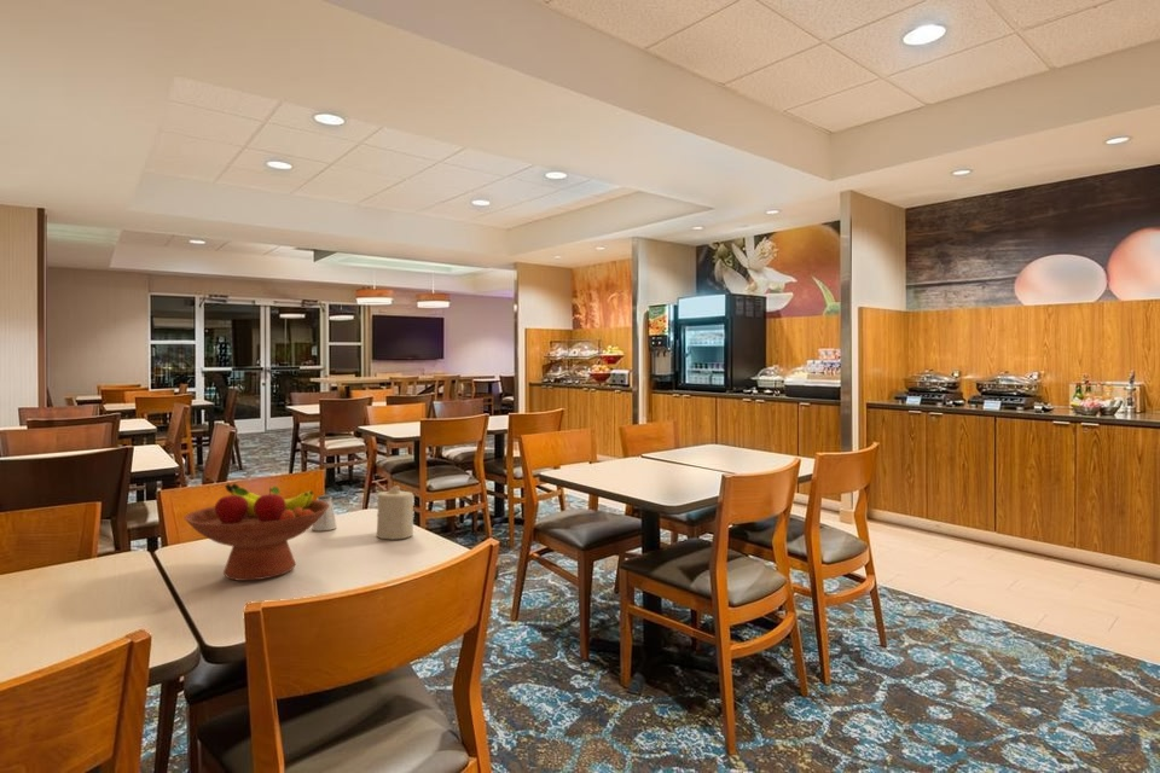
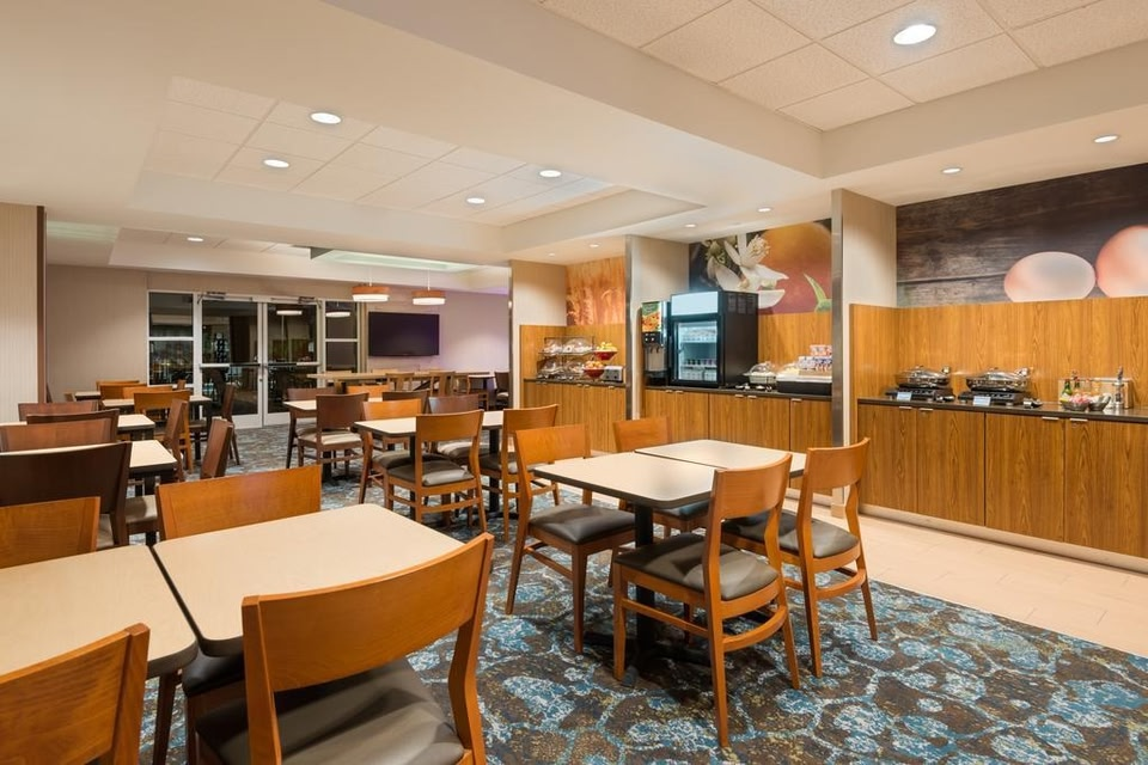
- fruit bowl (260, 529)
- candle (394, 510)
- saltshaker (324, 512)
